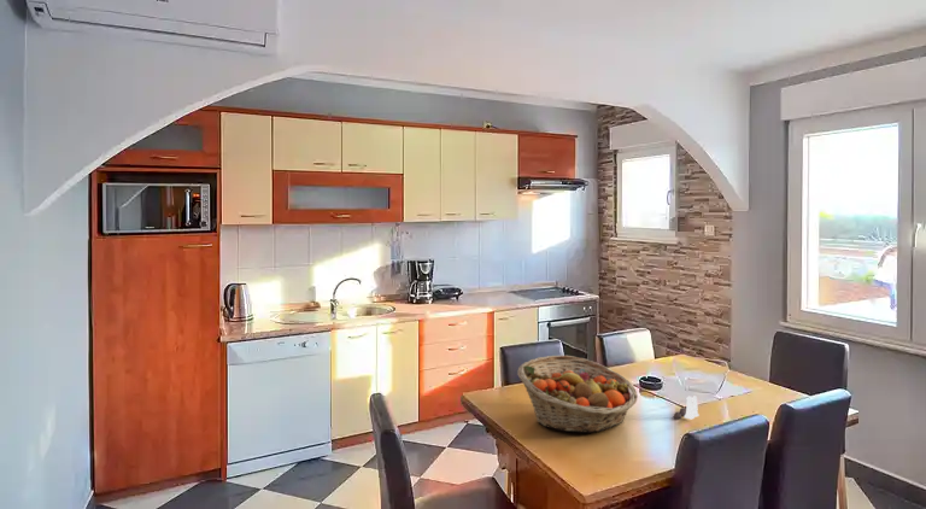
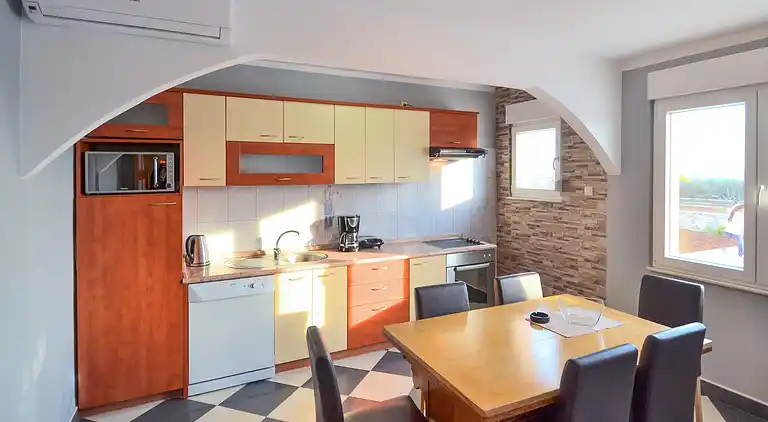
- fruit basket (576, 391)
- salt and pepper shaker set (687, 405)
